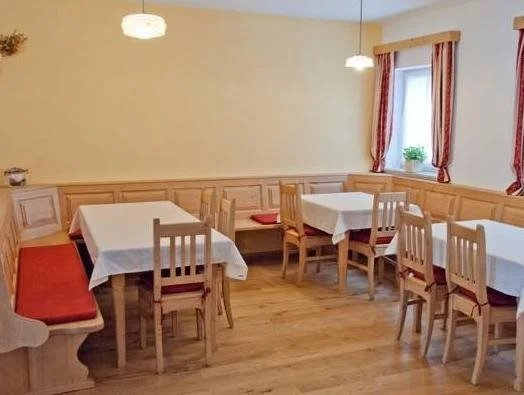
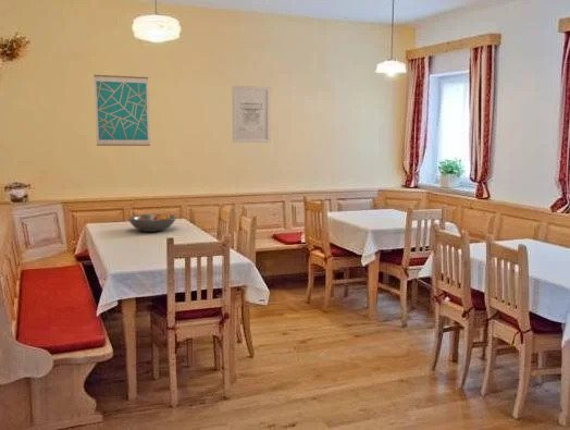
+ wall art (122, 111)
+ wall art (251, 114)
+ fruit bowl (152, 221)
